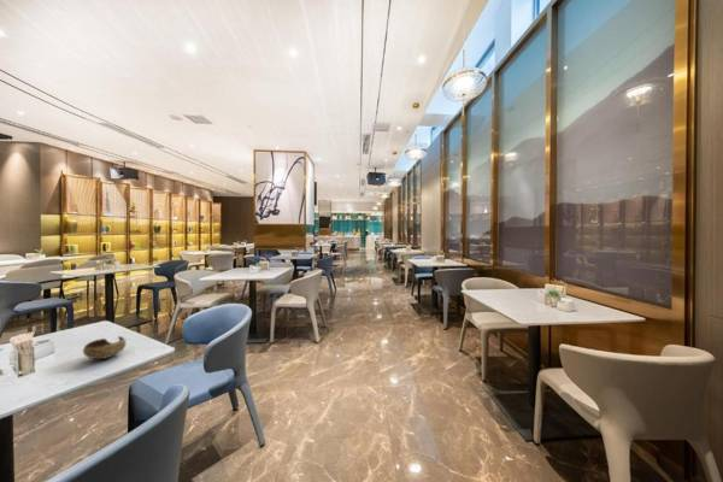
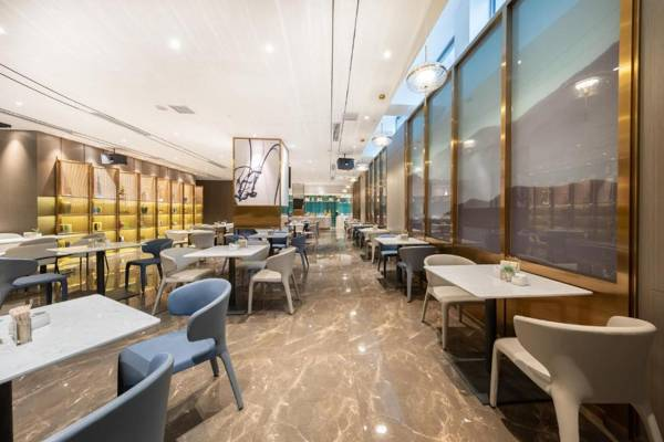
- bowl (105, 348)
